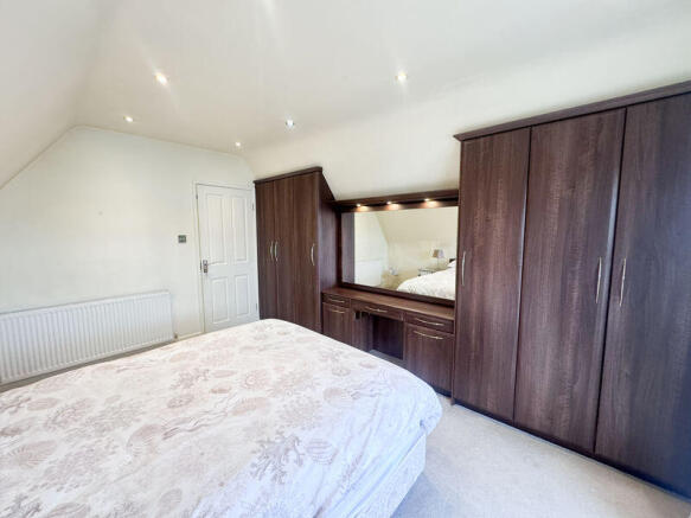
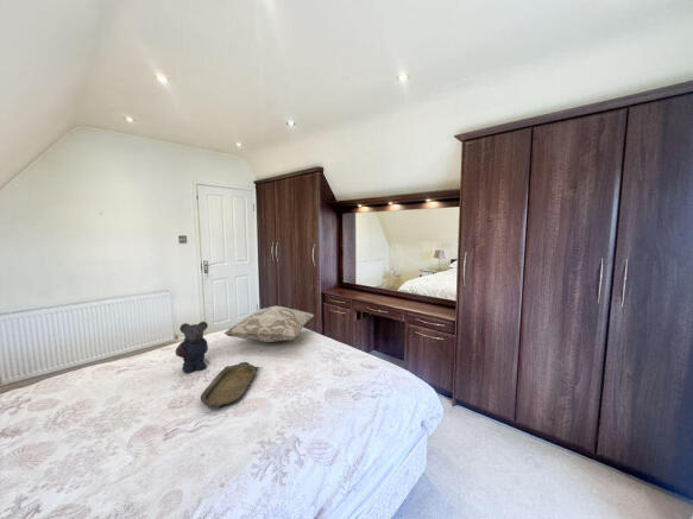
+ serving tray (231, 384)
+ decorative pillow (273, 323)
+ bear (190, 344)
